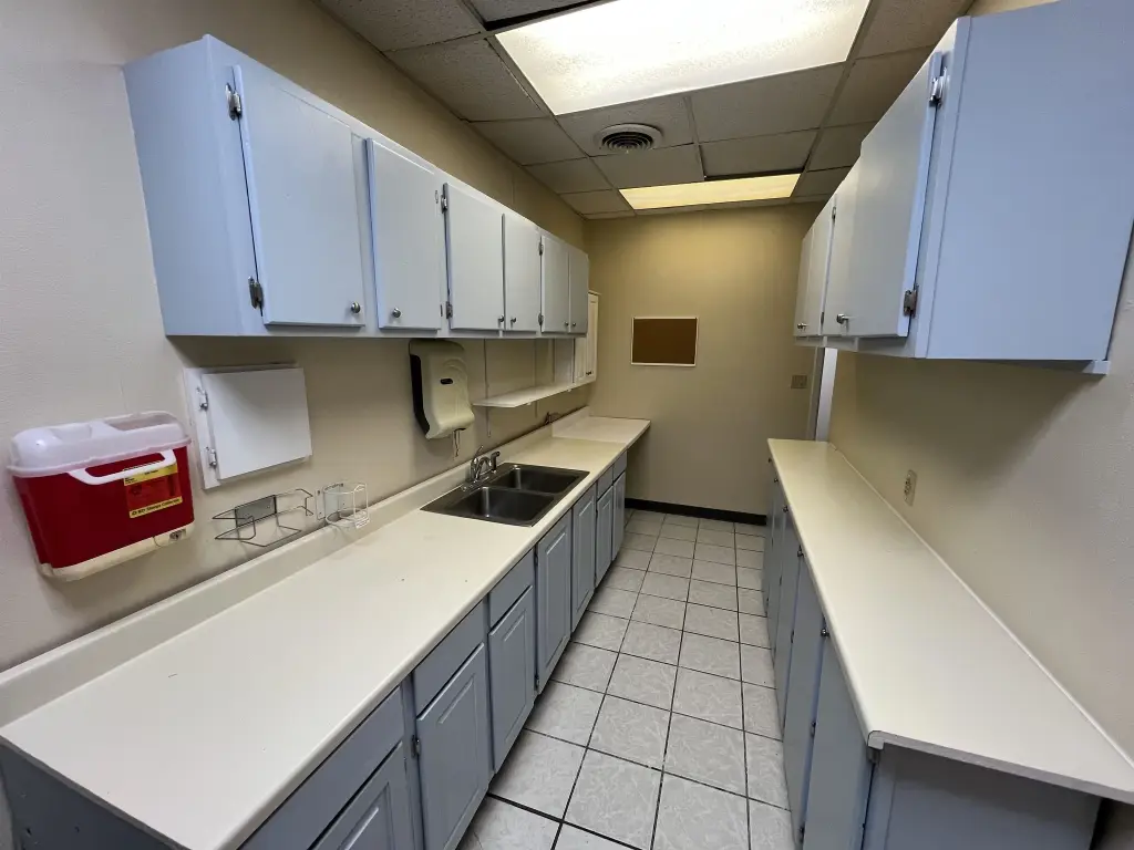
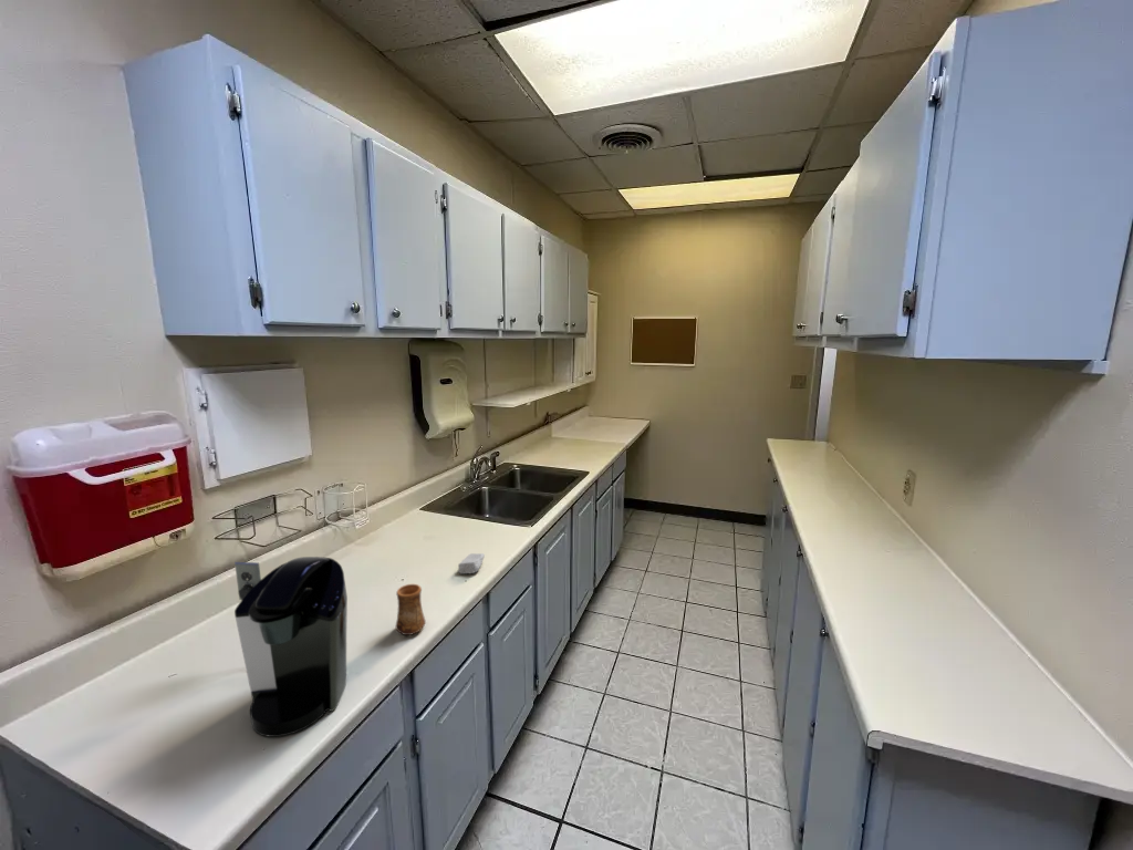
+ soap bar (472, 561)
+ cup (409, 609)
+ coffee maker (273, 630)
